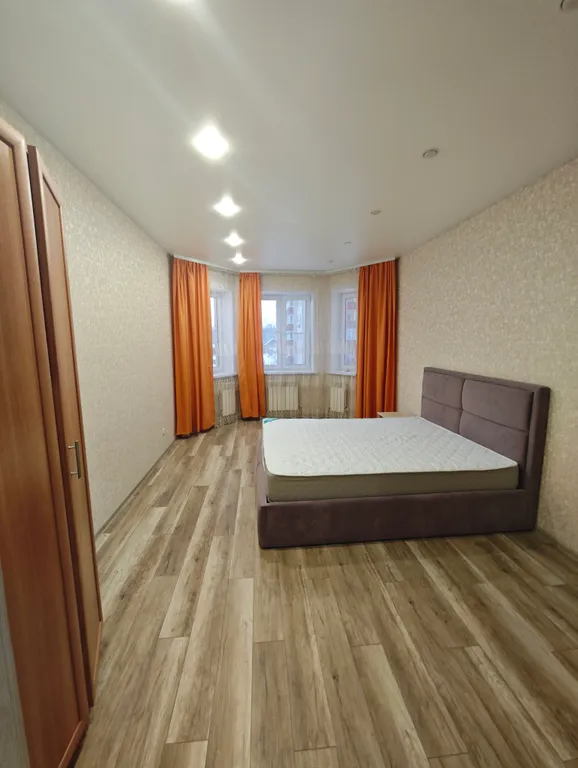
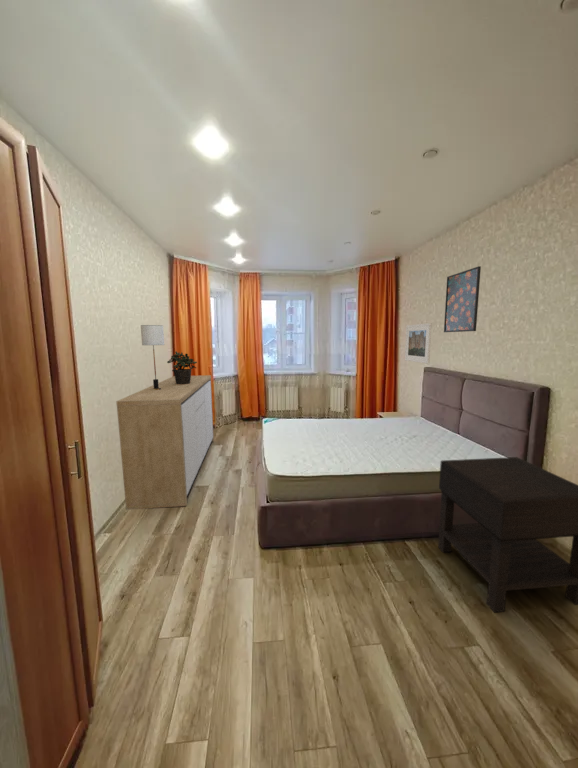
+ nightstand (506, 524)
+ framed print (417, 343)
+ table lamp (154, 357)
+ potted plant (180, 367)
+ sideboard (178, 426)
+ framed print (460, 302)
